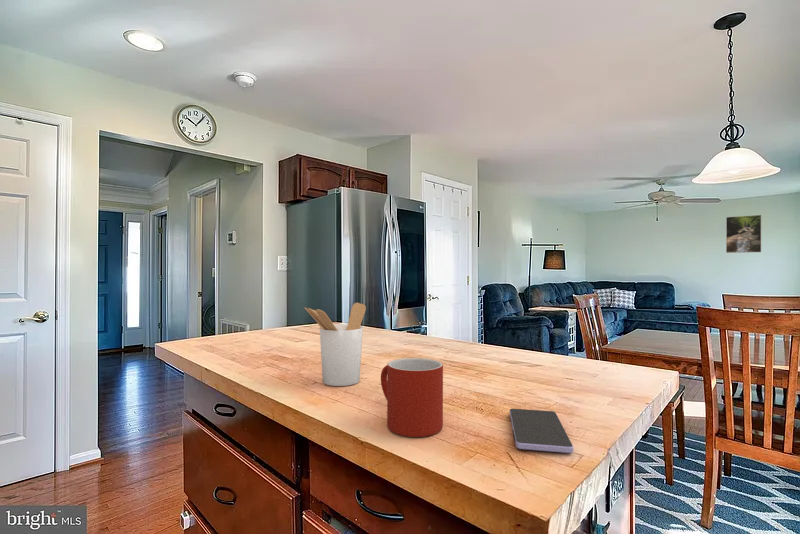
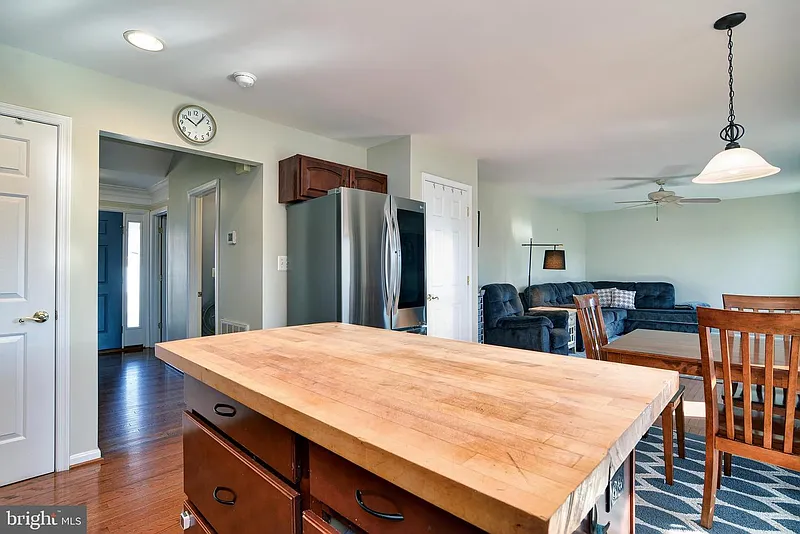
- mug (405, 392)
- smartphone (537, 428)
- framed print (743, 234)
- utensil holder (333, 342)
